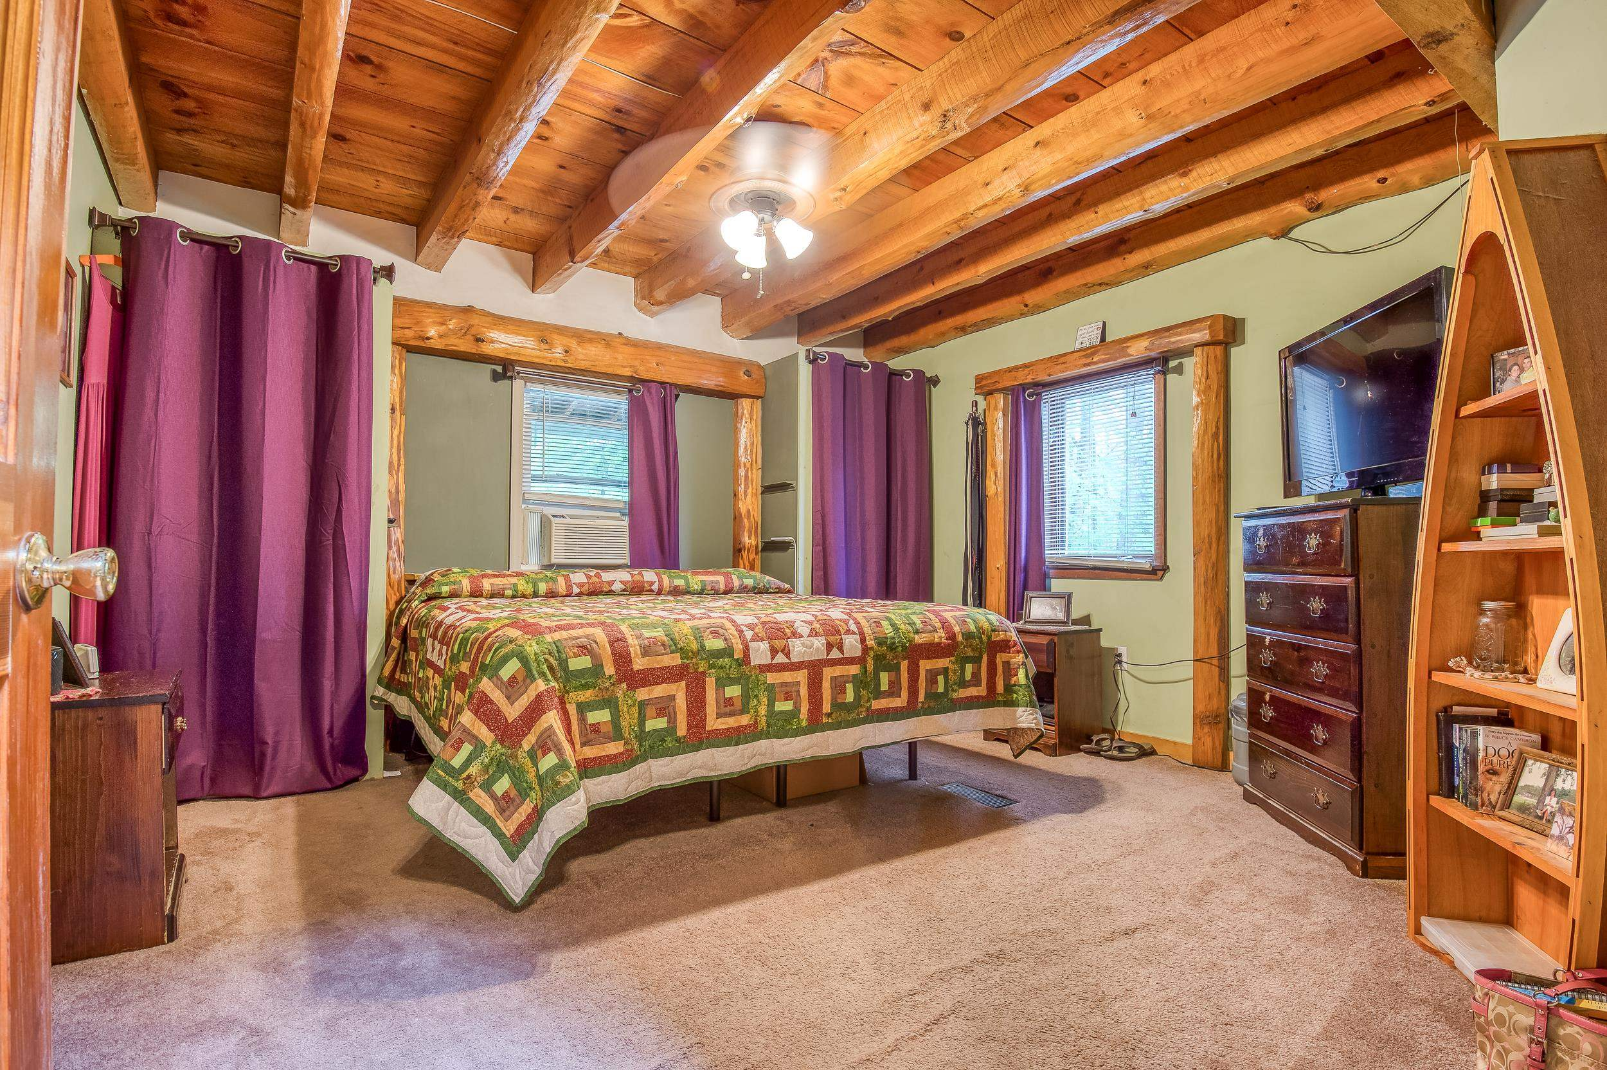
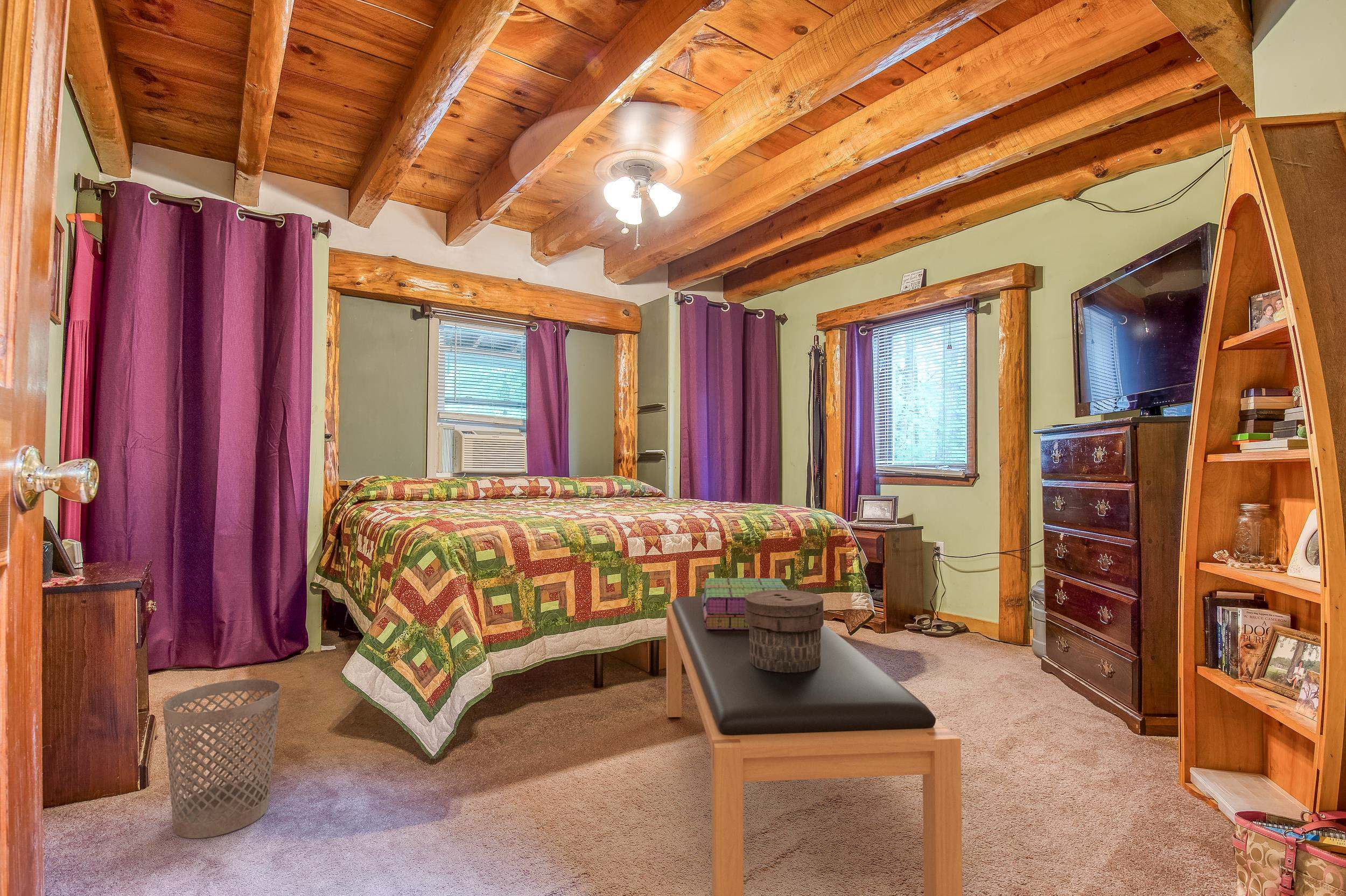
+ decorative box (783, 628)
+ bench (766, 711)
+ wastebasket (223, 755)
+ stack of books (745, 601)
